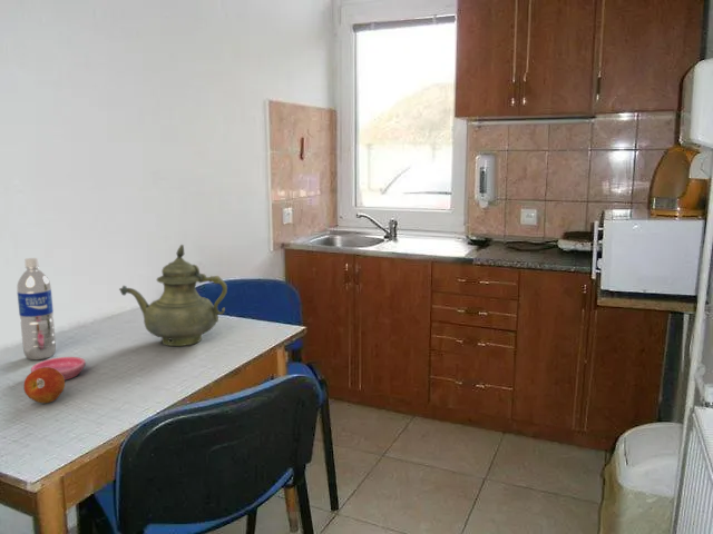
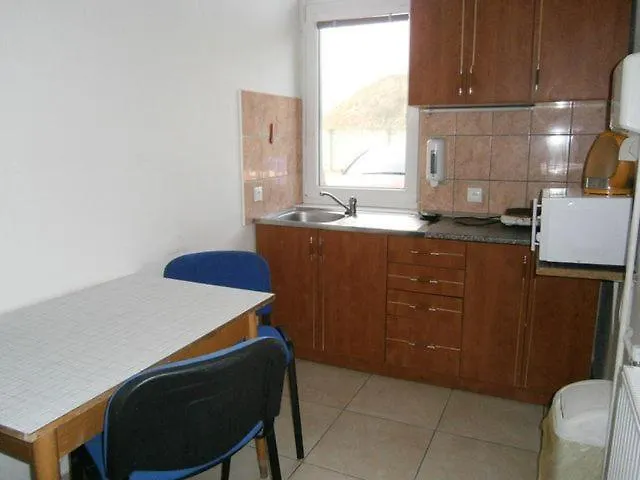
- fruit (45, 385)
- saucer (58, 369)
- water bottle (36, 308)
- teapot (174, 293)
